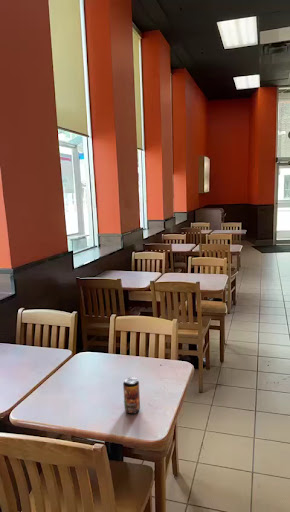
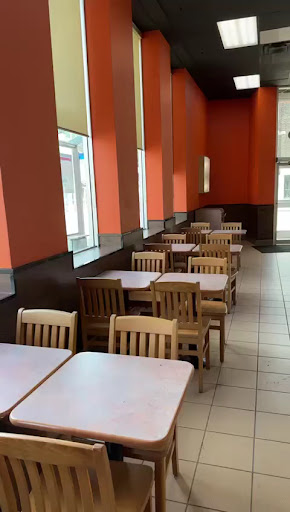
- beverage can (131, 395)
